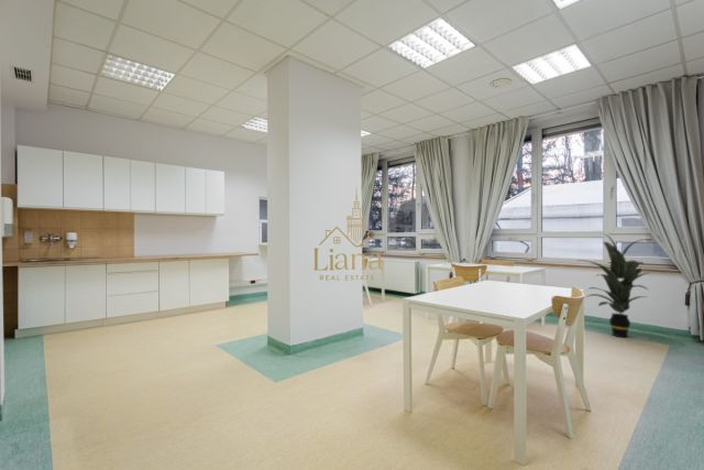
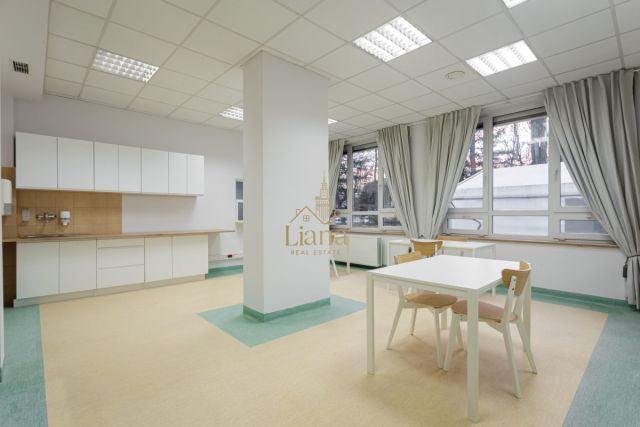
- indoor plant (615, 283)
